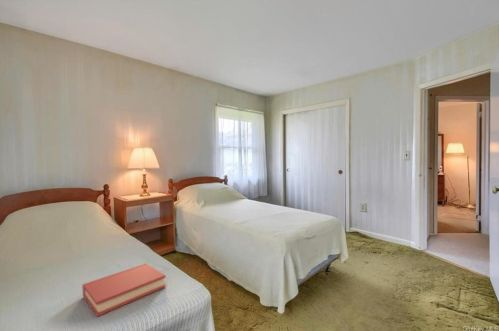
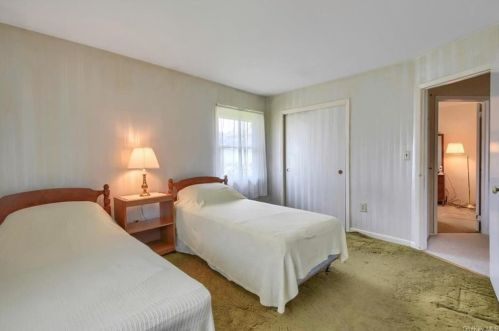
- hardback book (125, 285)
